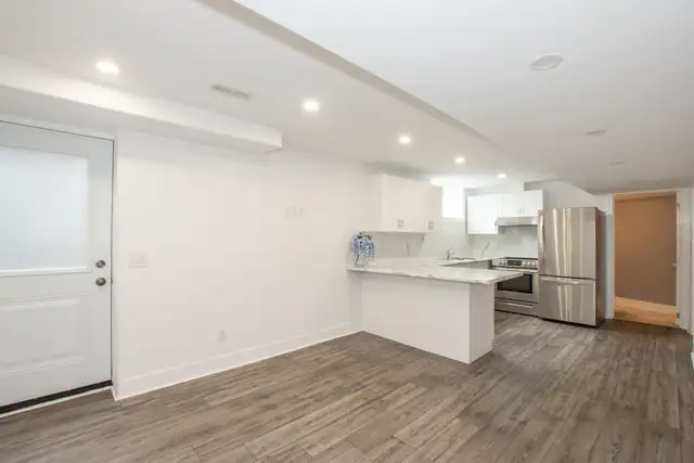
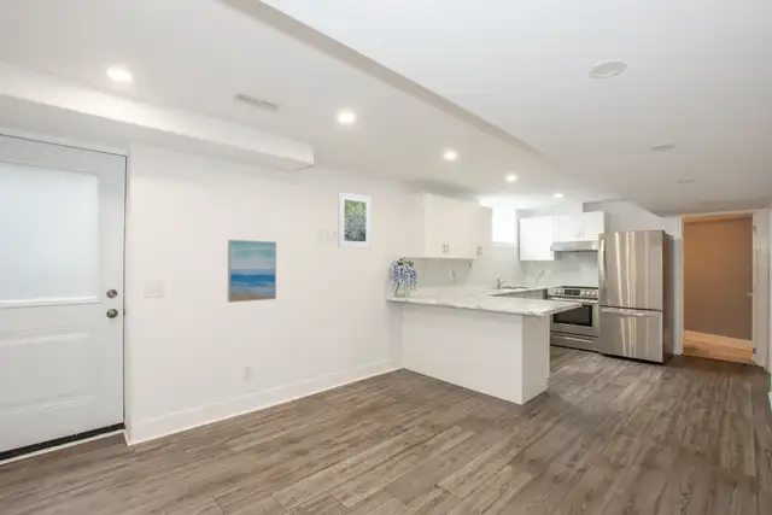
+ wall art (252, 270)
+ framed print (355, 221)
